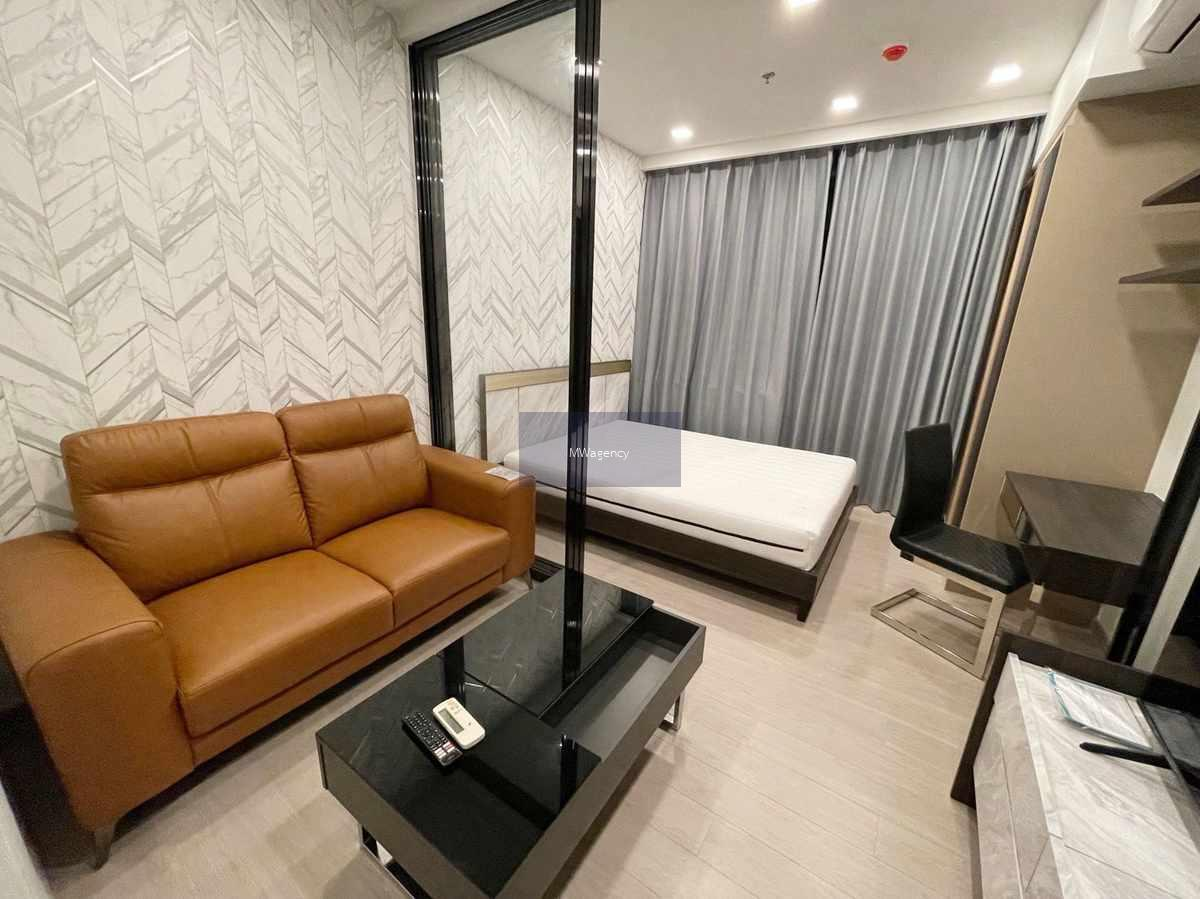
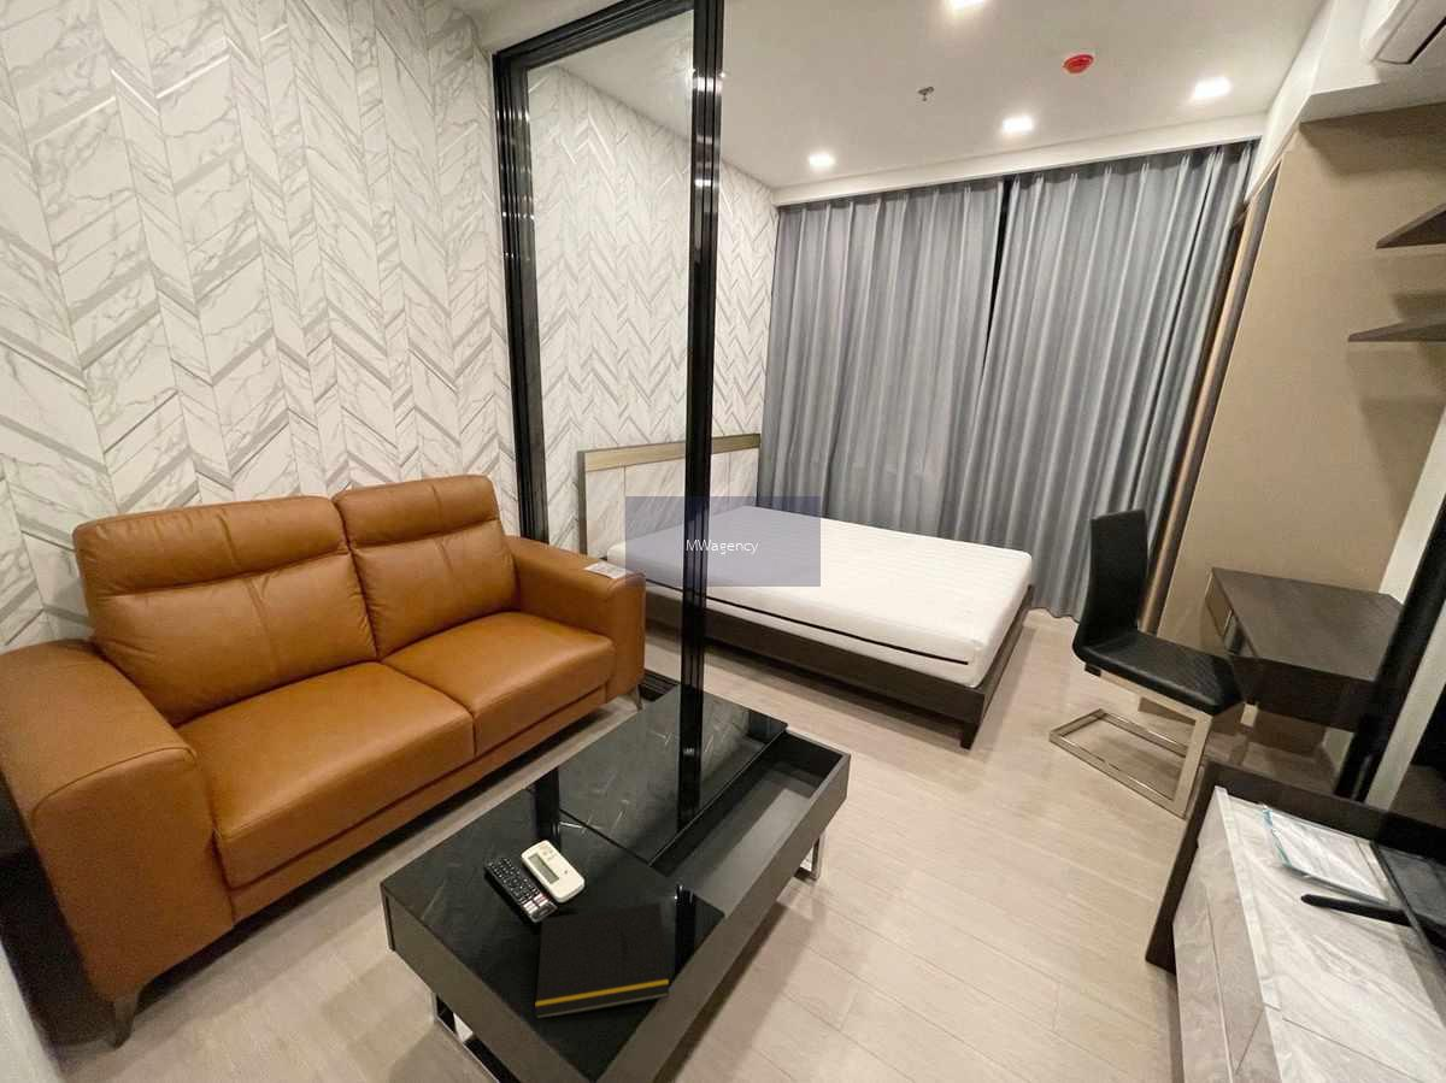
+ notepad (602, 955)
